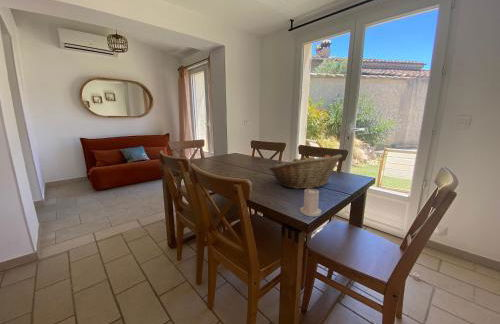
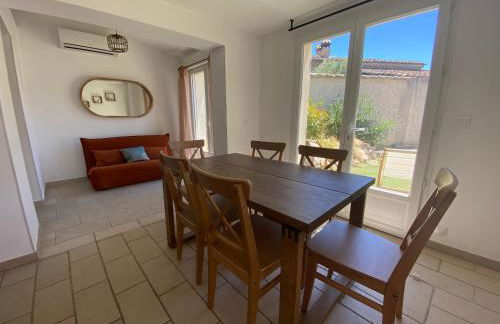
- fruit basket (305, 168)
- candle (311, 200)
